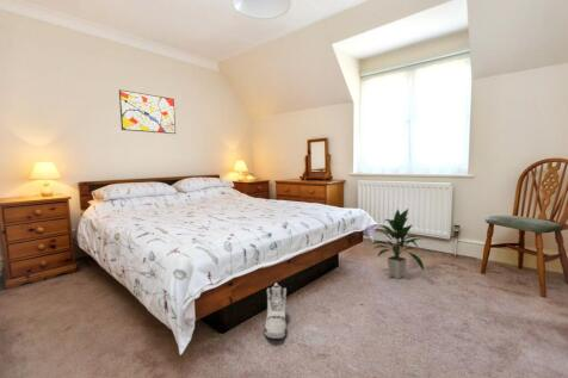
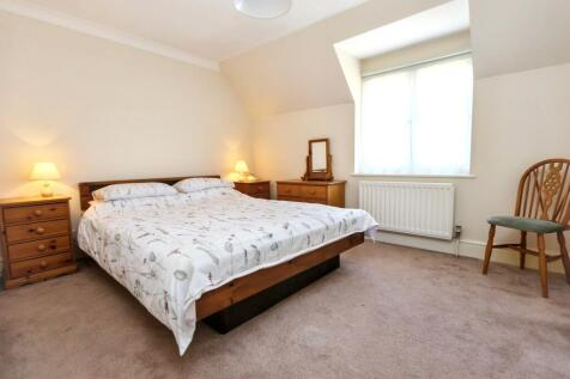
- sneaker (276, 308)
- indoor plant (397, 243)
- wall art (149, 113)
